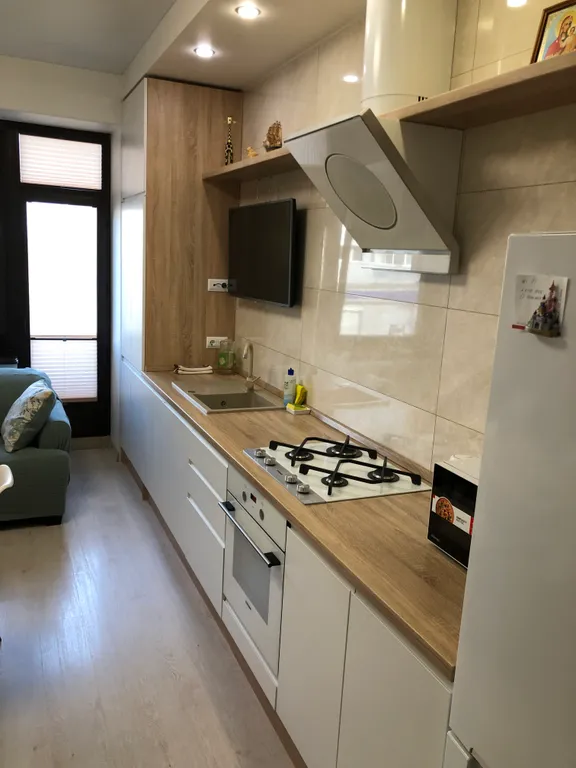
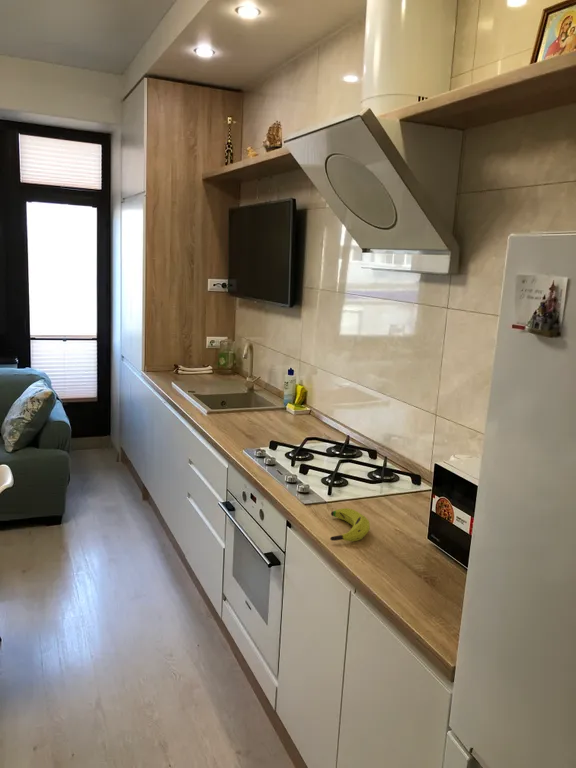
+ banana (343, 519)
